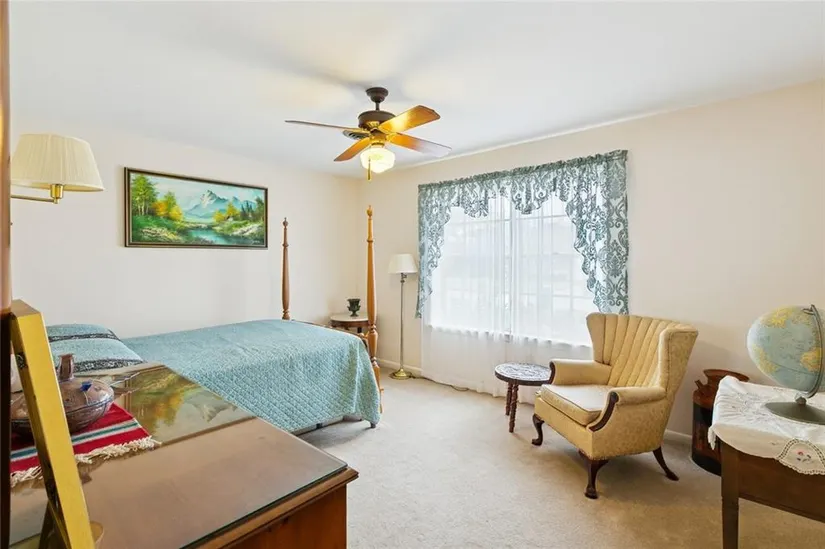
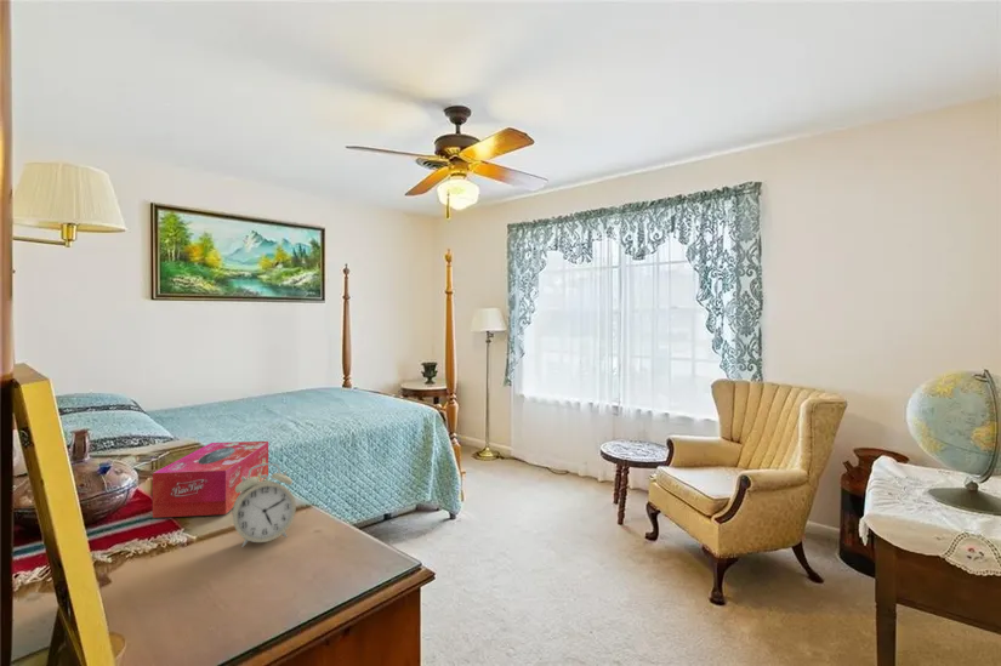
+ alarm clock (263, 502)
+ tissue box (217, 474)
